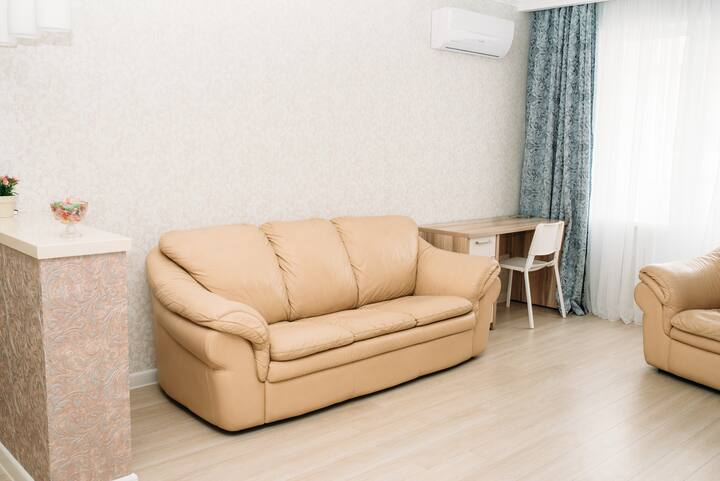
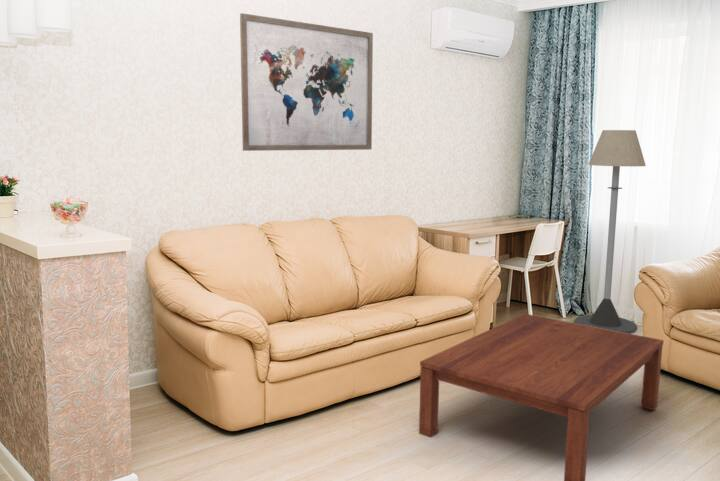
+ wall art (312, 88)
+ coffee table (546, 385)
+ floor lamp (611, 230)
